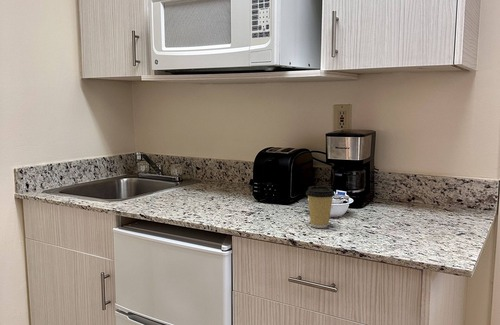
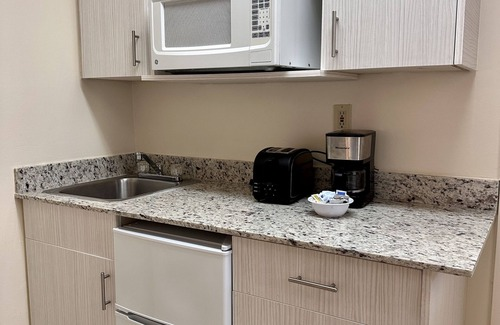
- coffee cup (319, 207)
